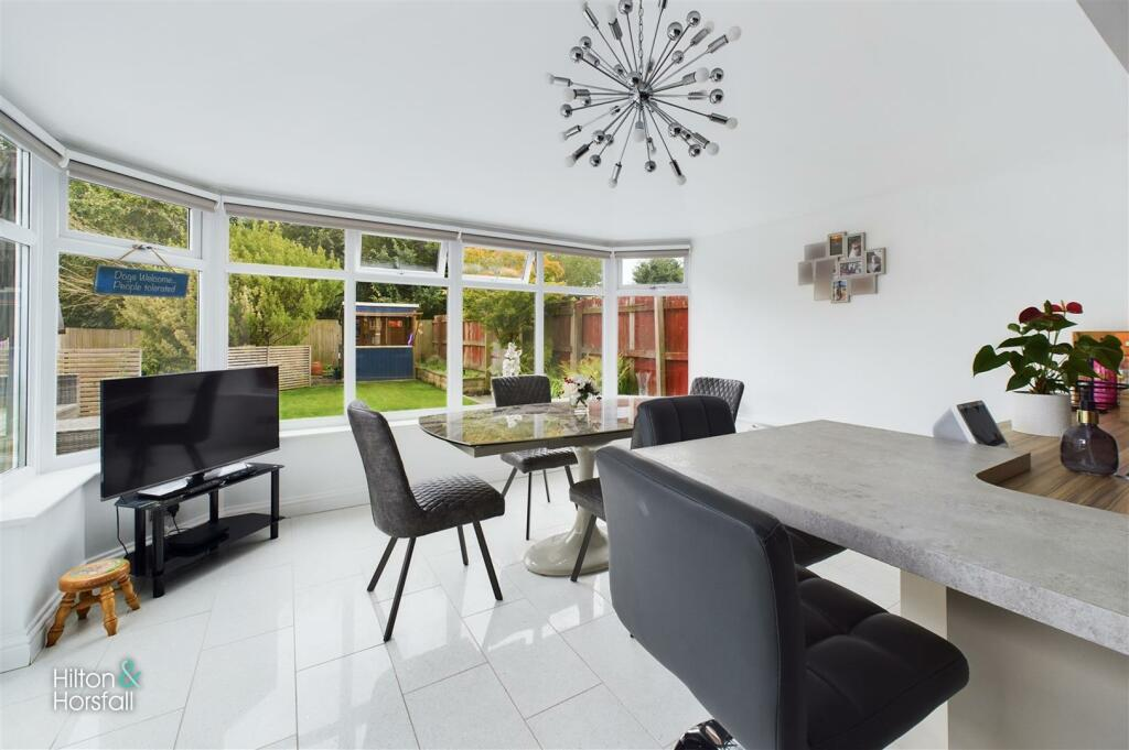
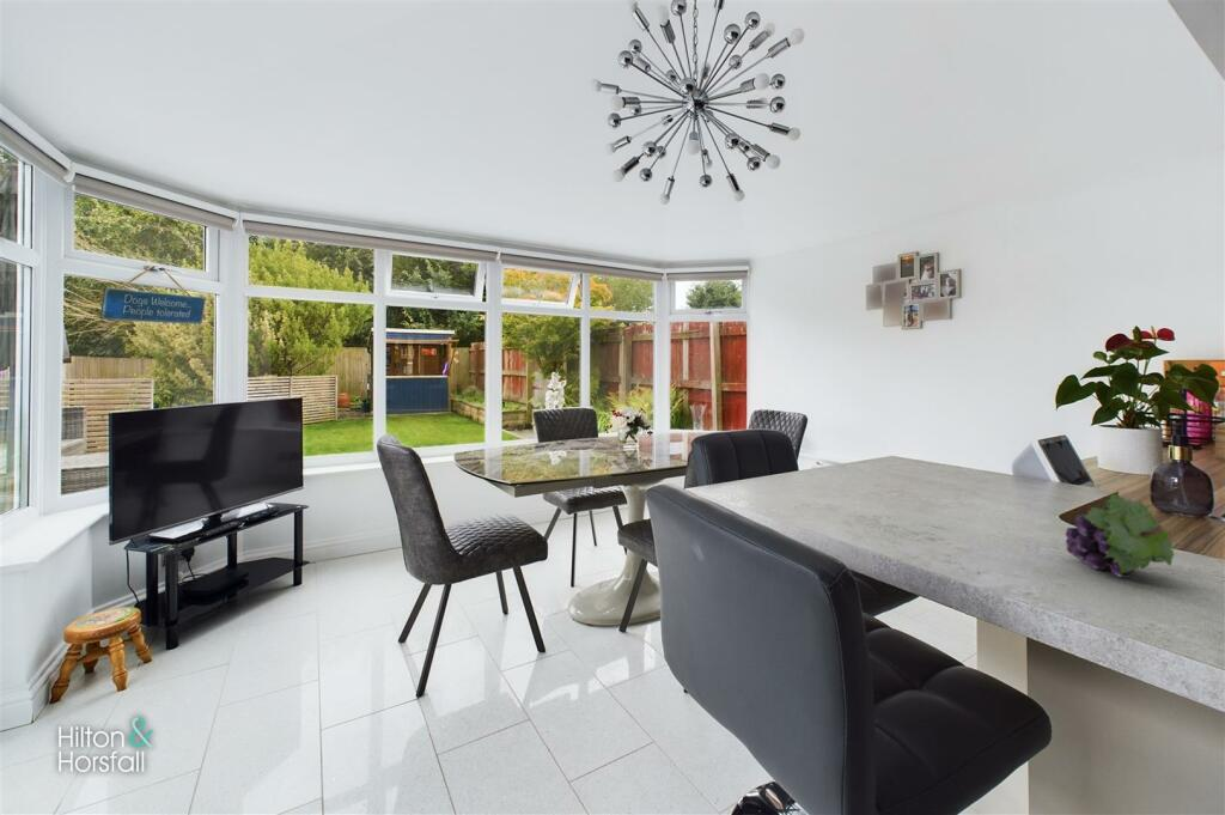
+ fruit (1110, 534)
